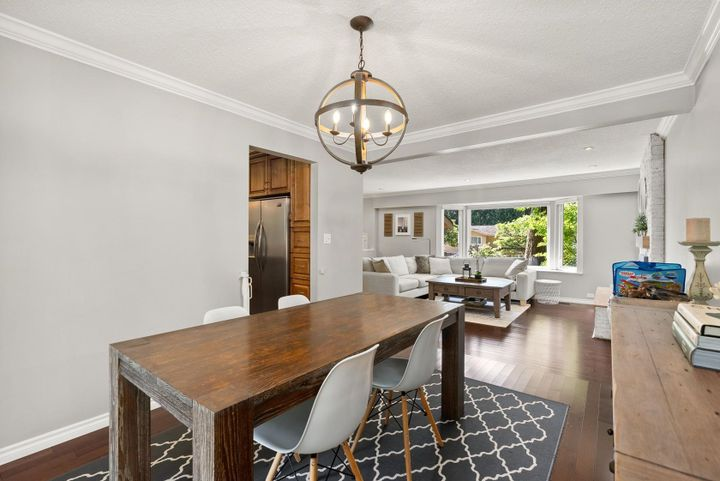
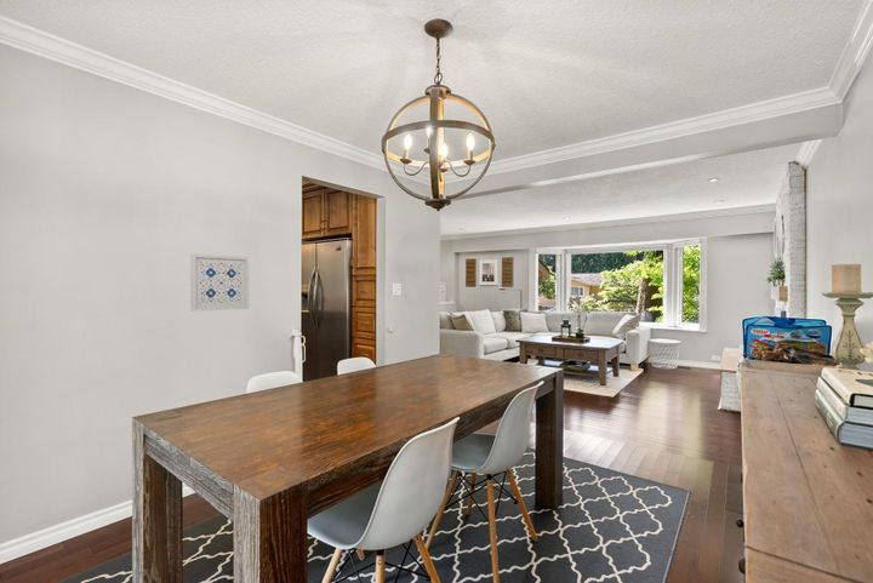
+ wall art (221, 282)
